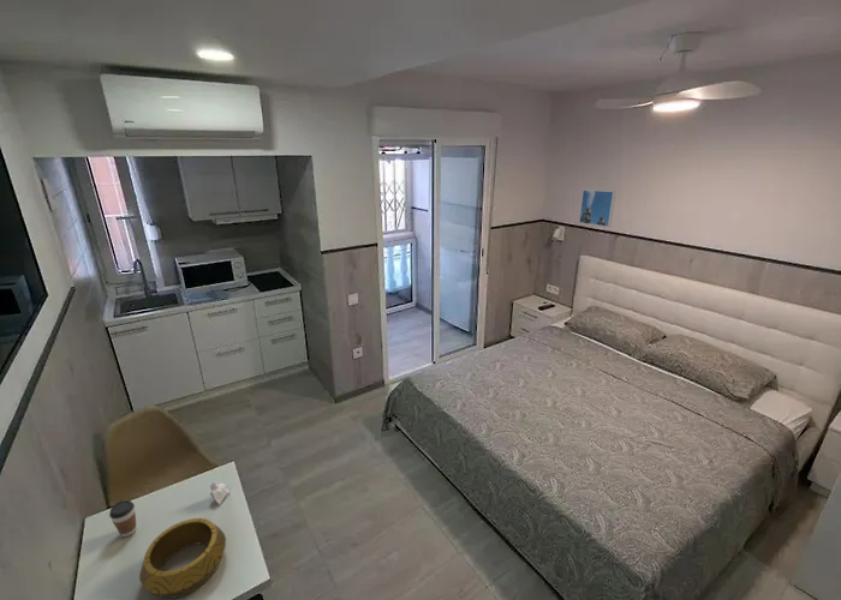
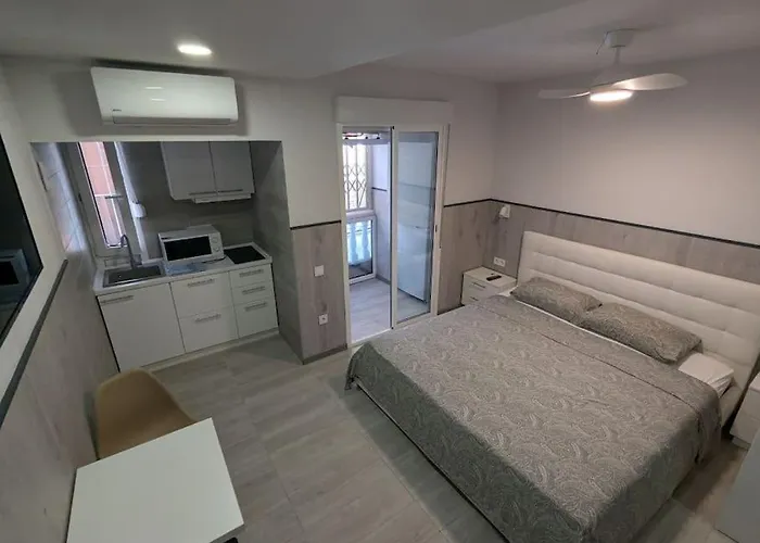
- flower (217, 490)
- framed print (596, 208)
- coffee cup (125, 518)
- decorative bowl (179, 550)
